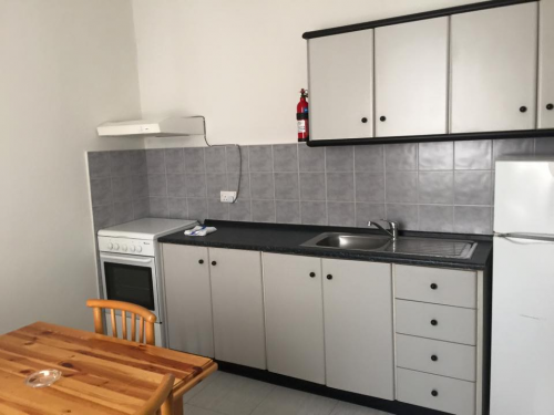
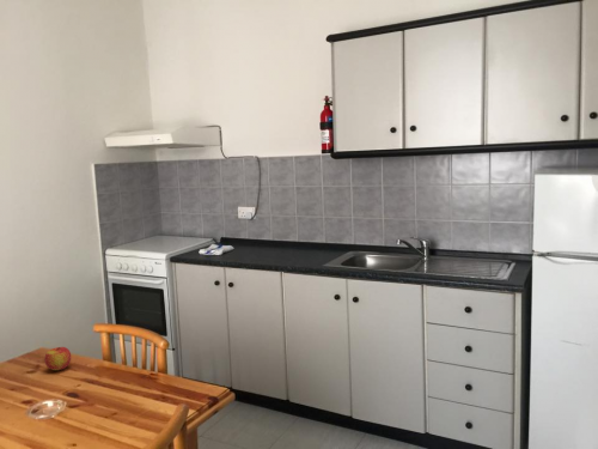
+ apple (57, 358)
